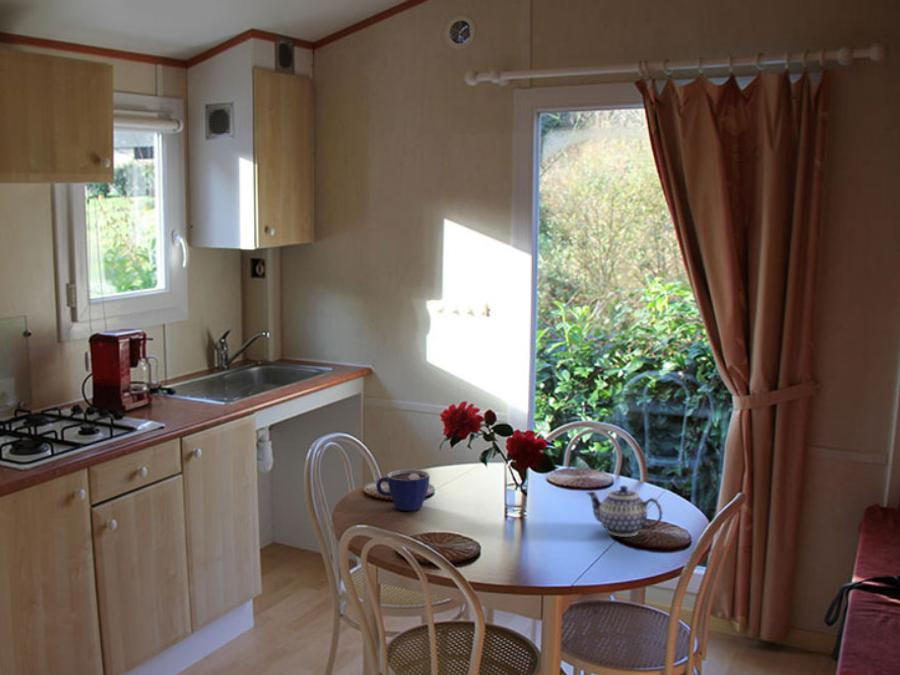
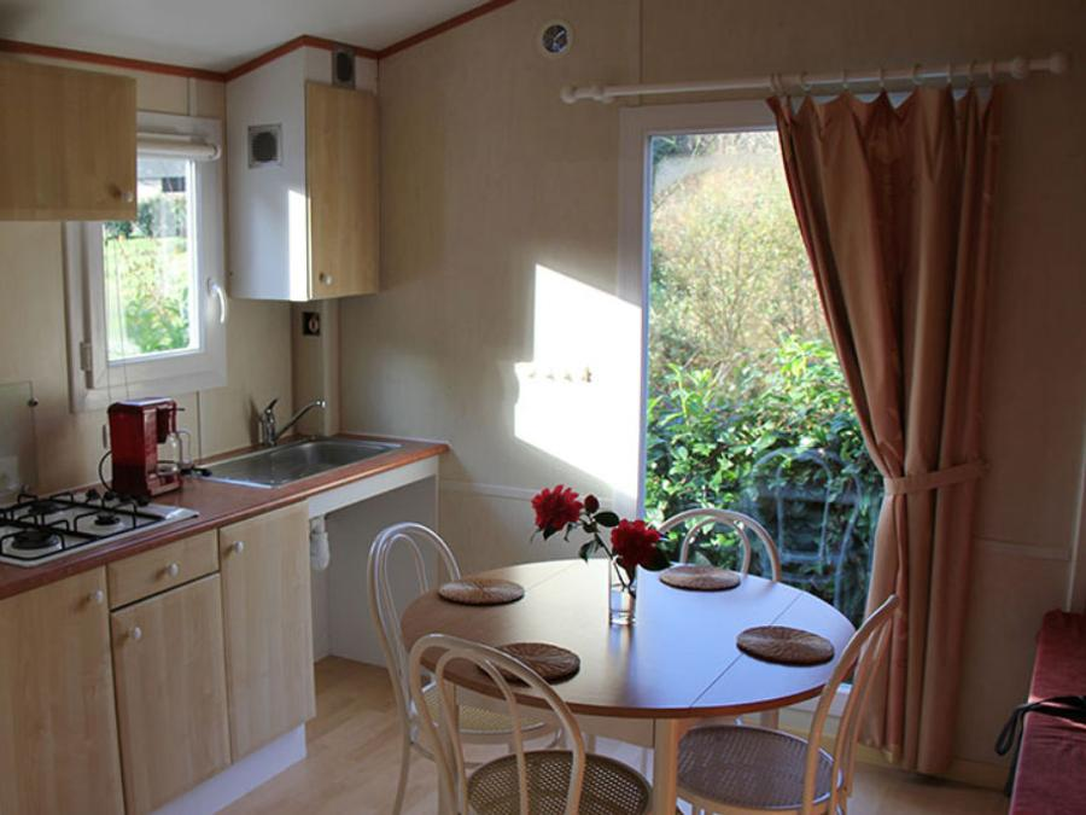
- teapot (623, 508)
- cup (401, 489)
